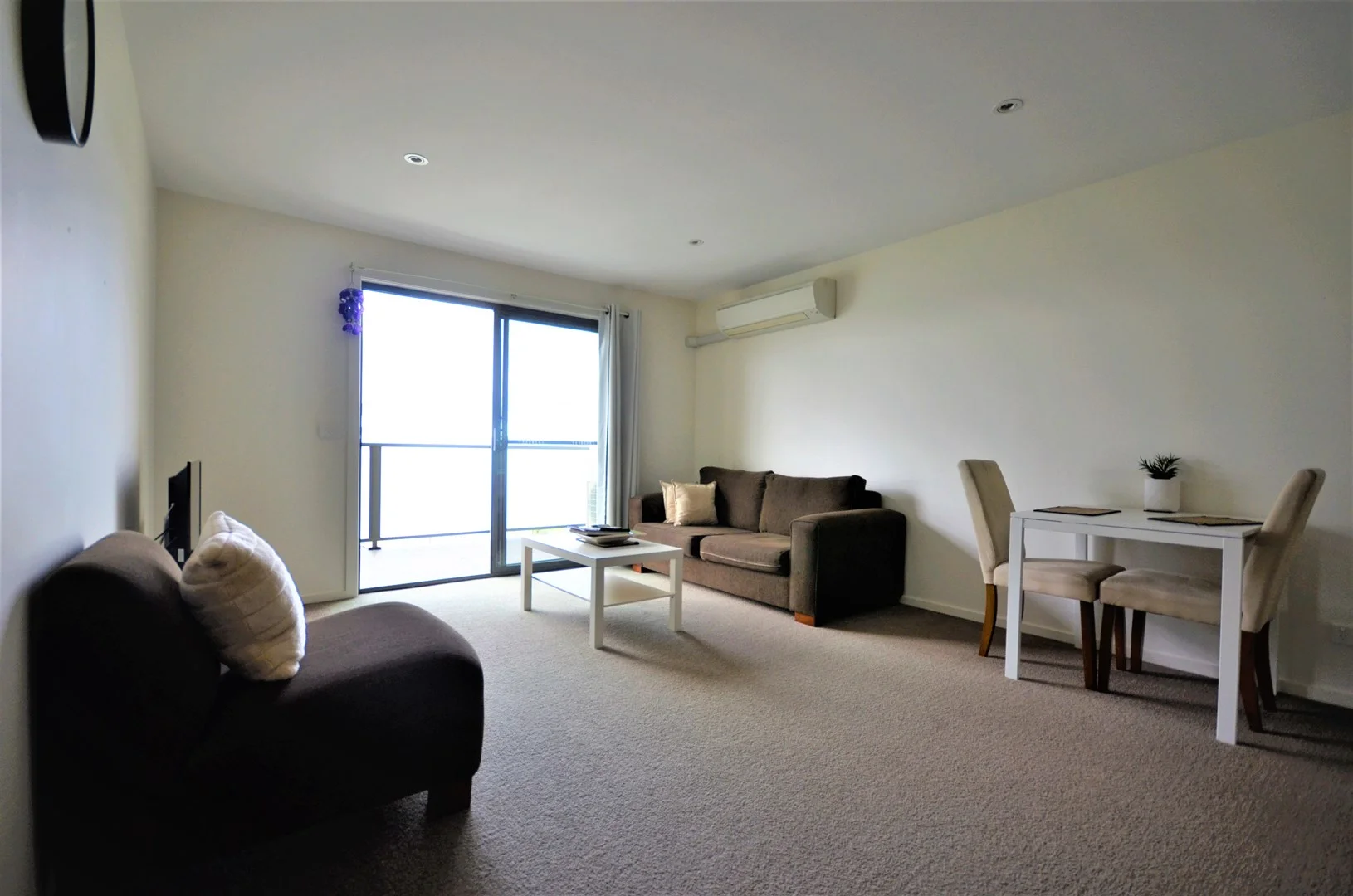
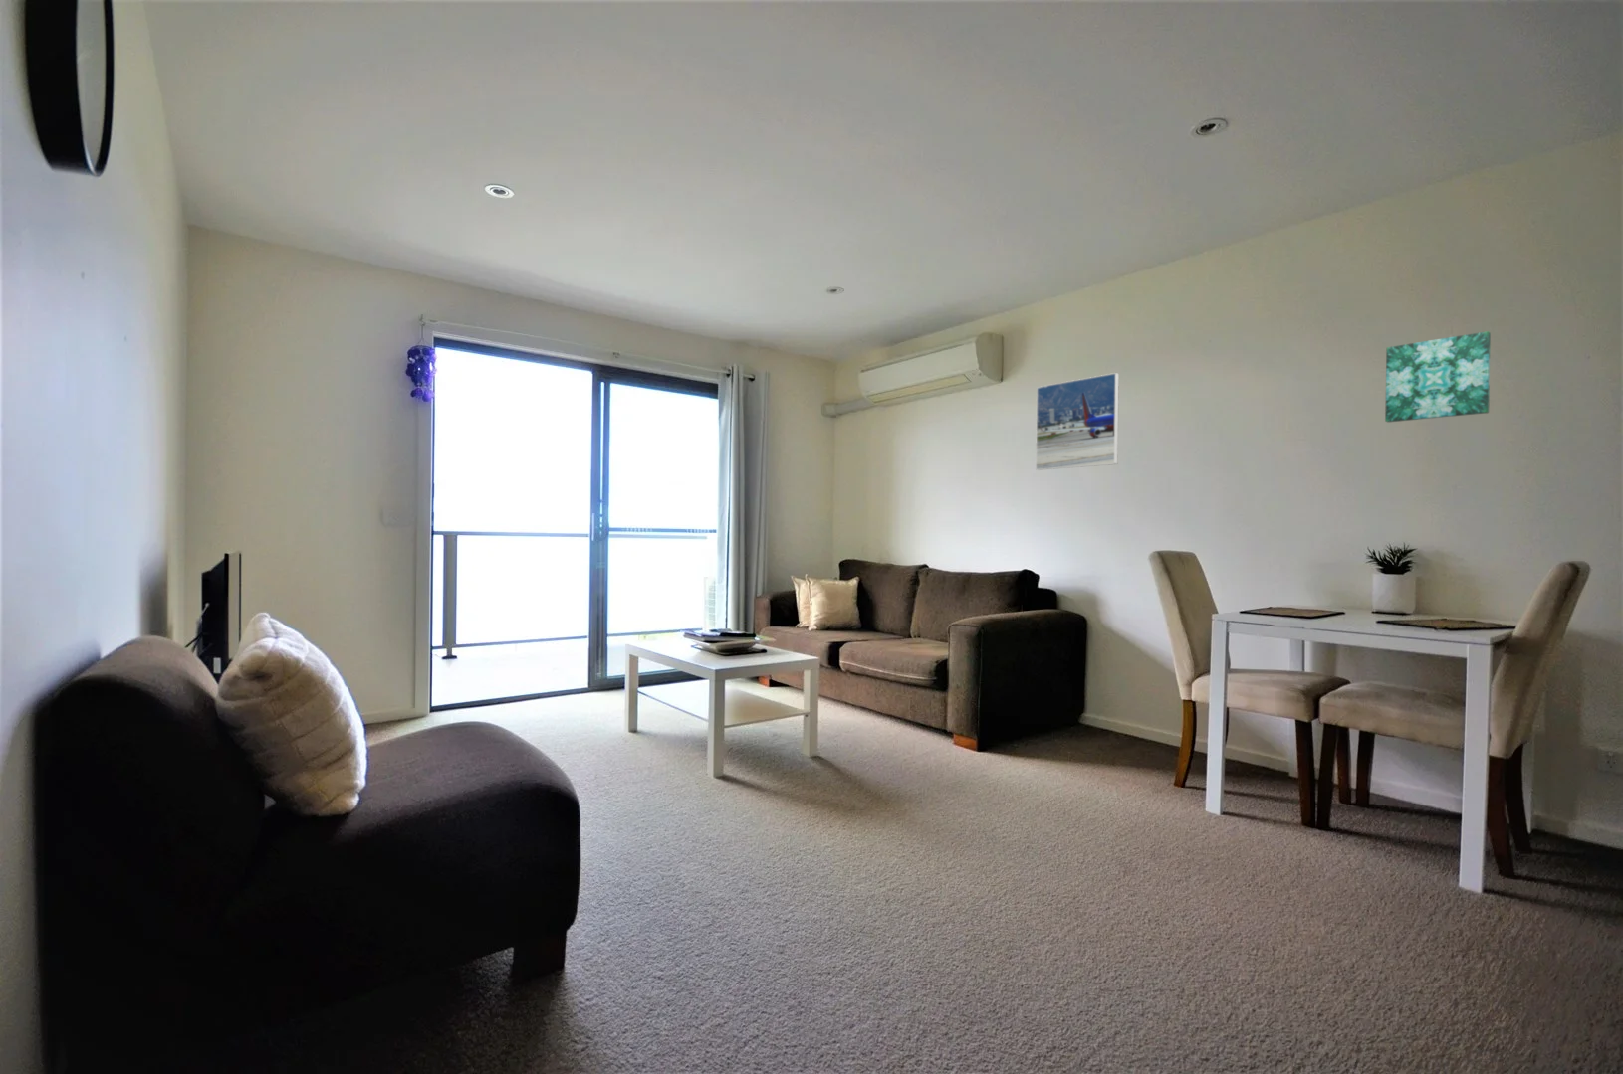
+ wall art (1435, 379)
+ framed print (1075, 423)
